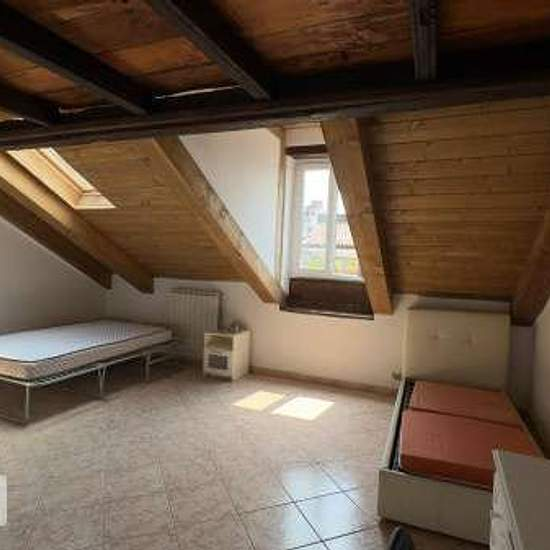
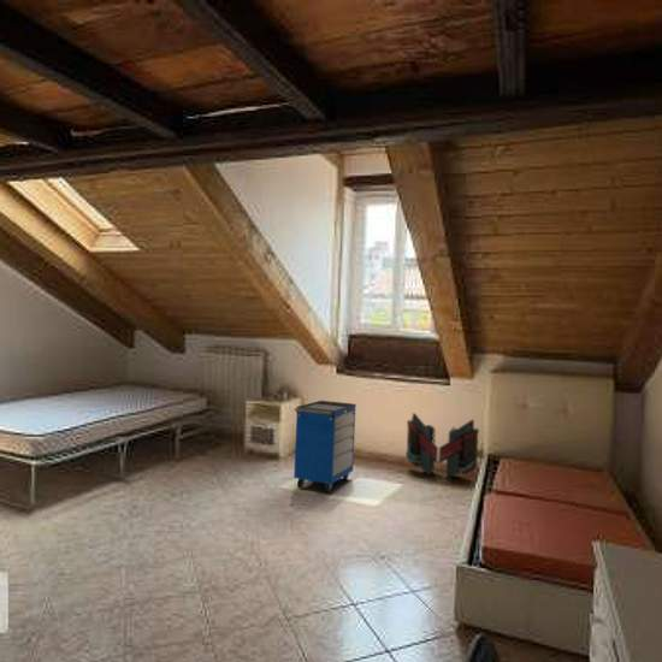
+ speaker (441, 447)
+ cabinet (324, 444)
